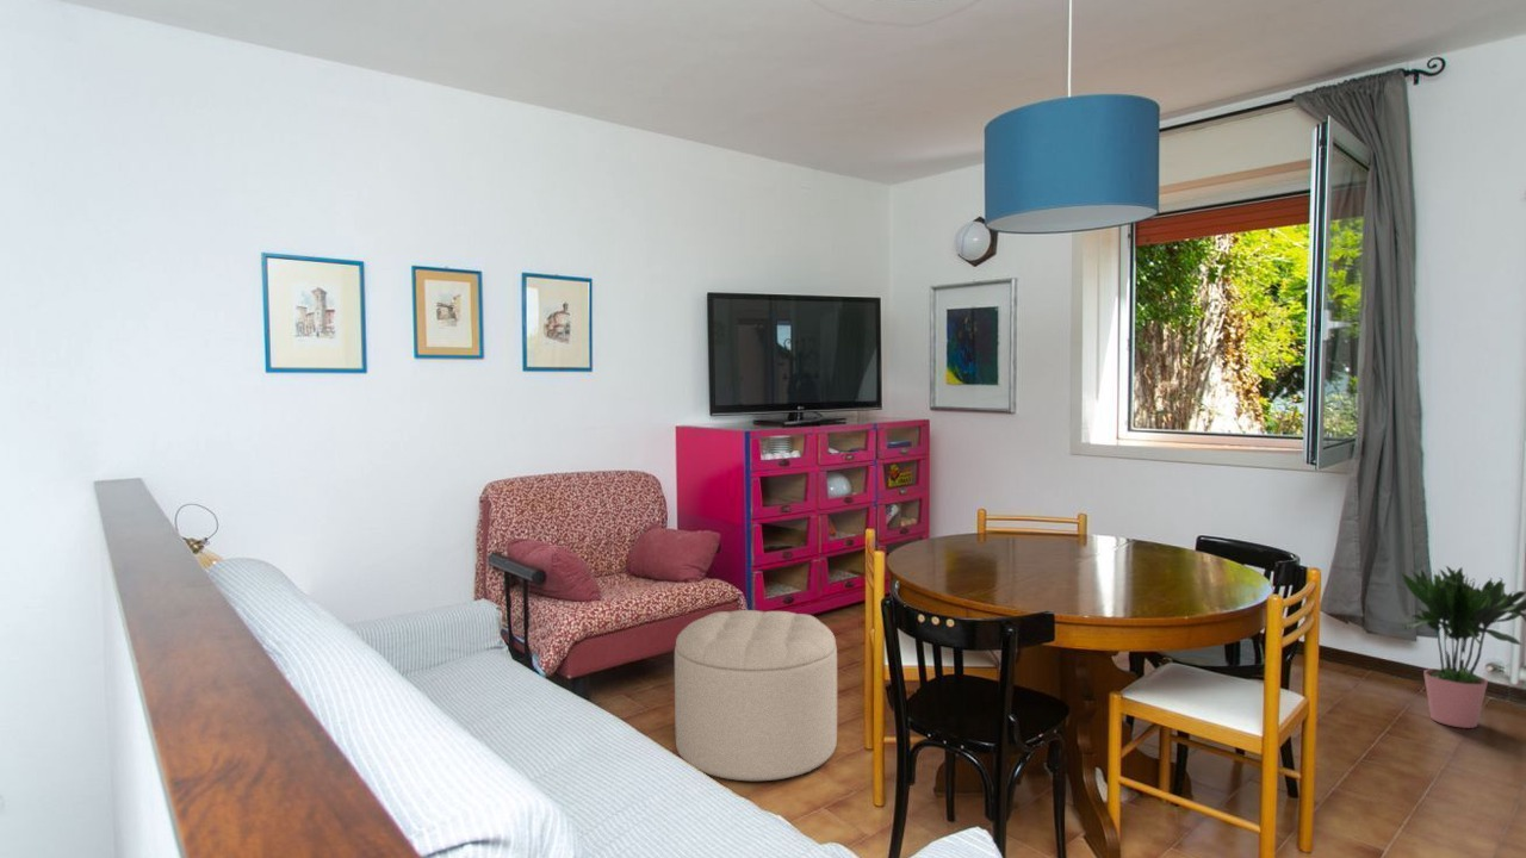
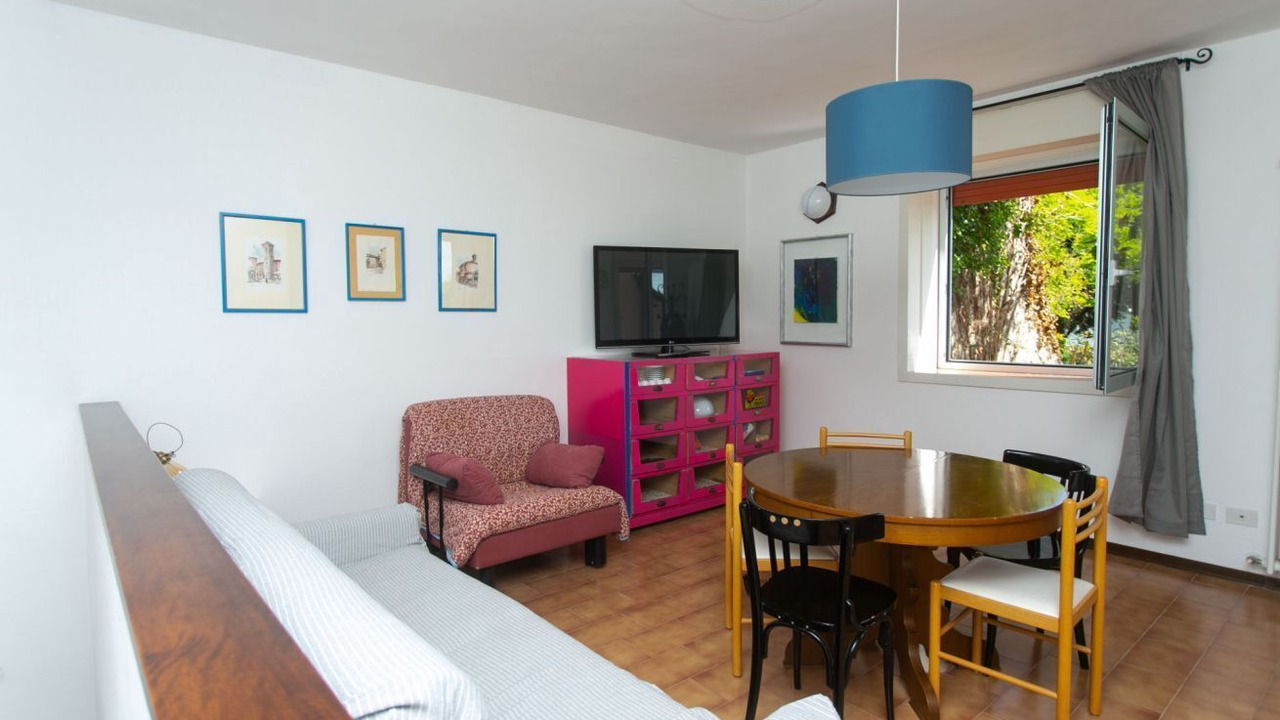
- potted plant (1458, 641)
- ottoman (756, 685)
